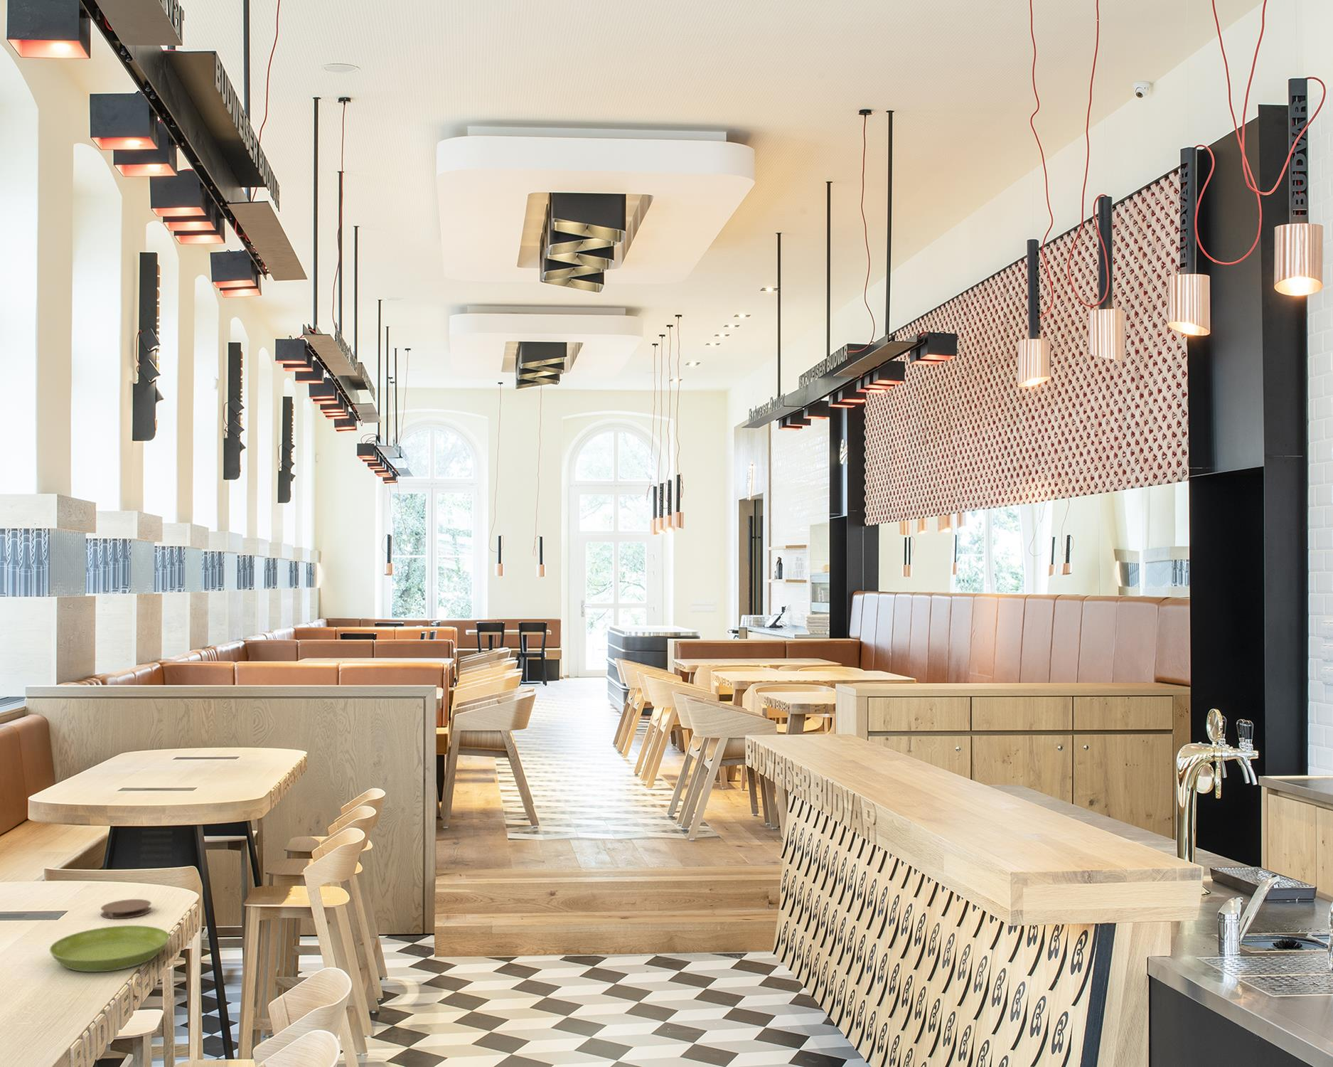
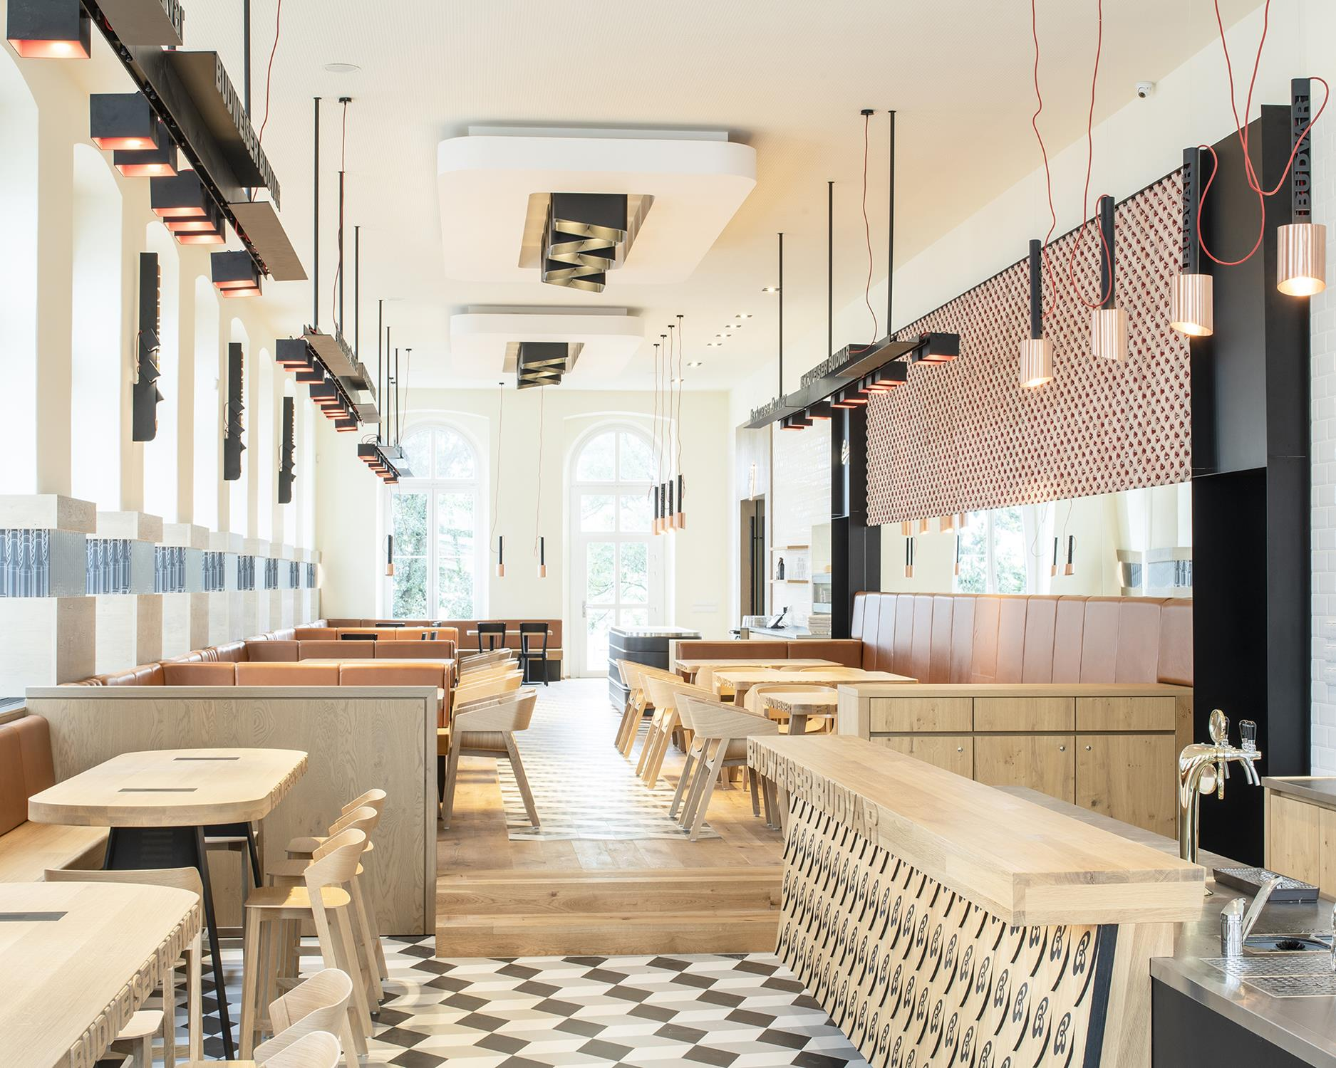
- coaster (126, 908)
- saucer (110, 949)
